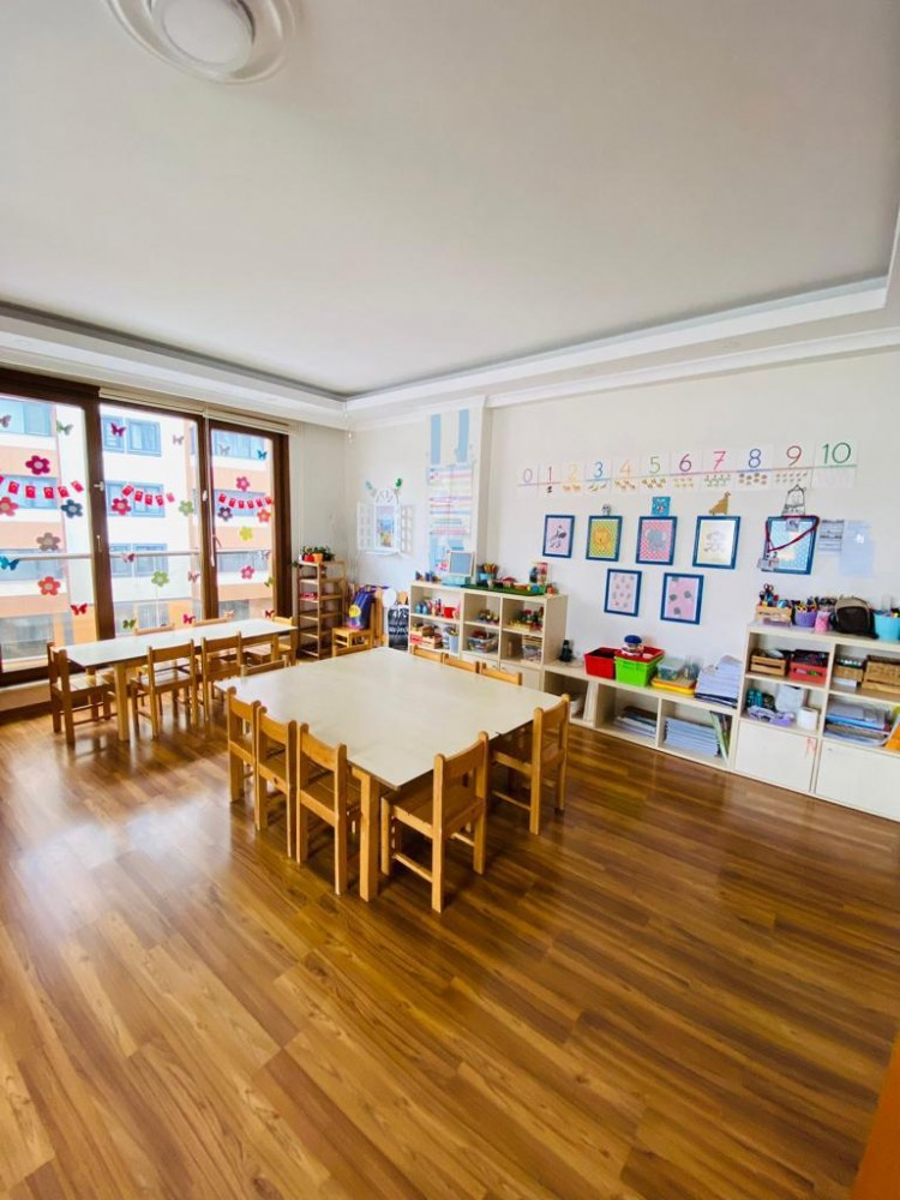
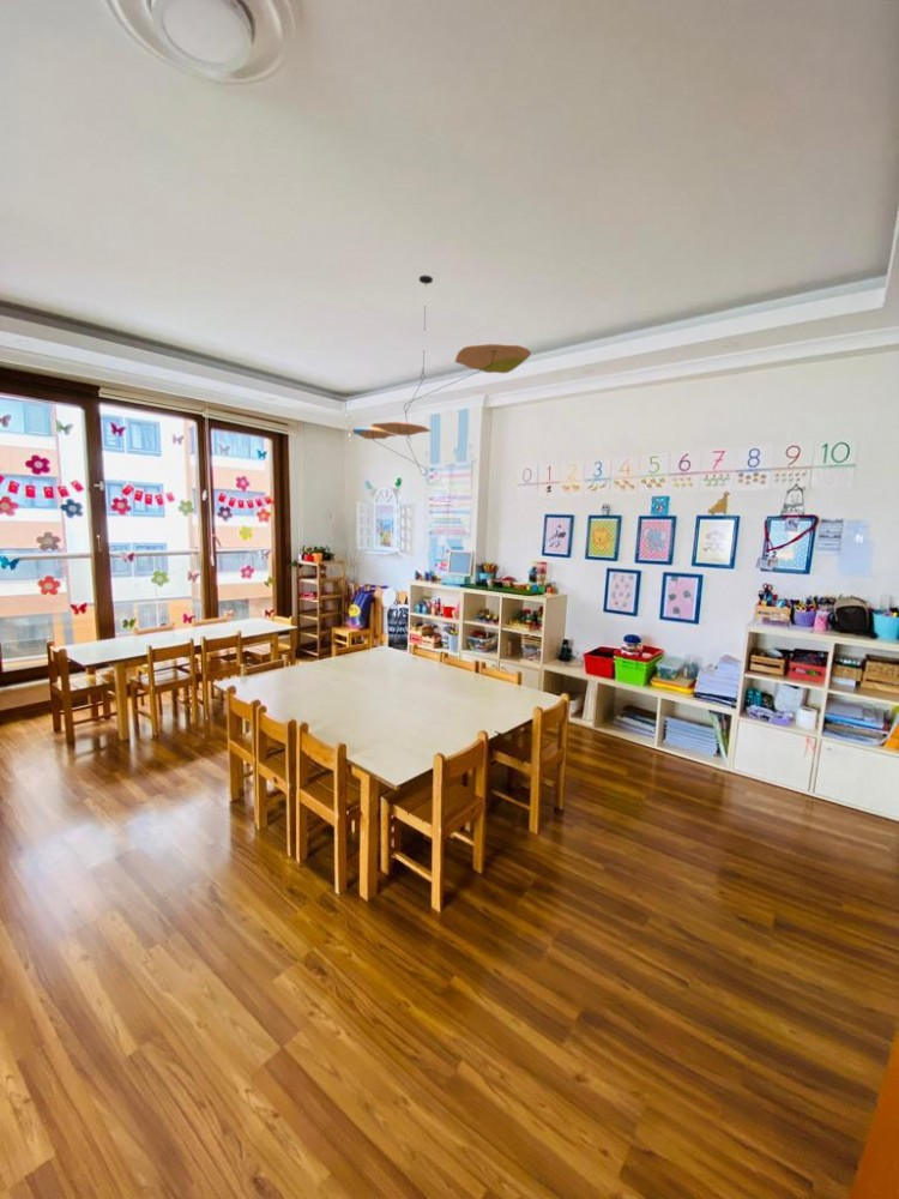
+ ceiling mobile (441, 387)
